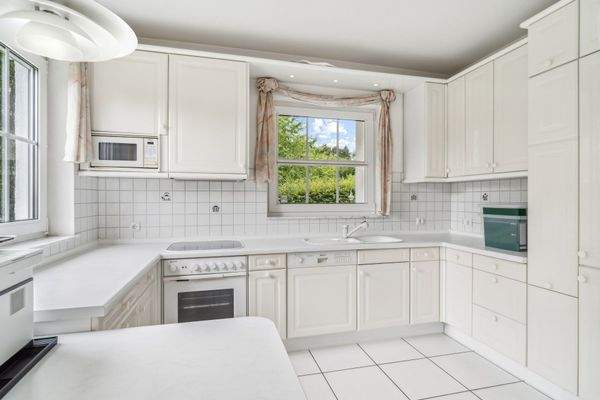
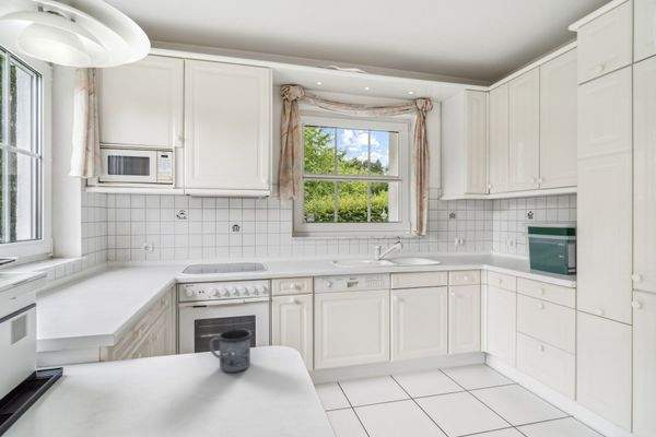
+ mug (230, 350)
